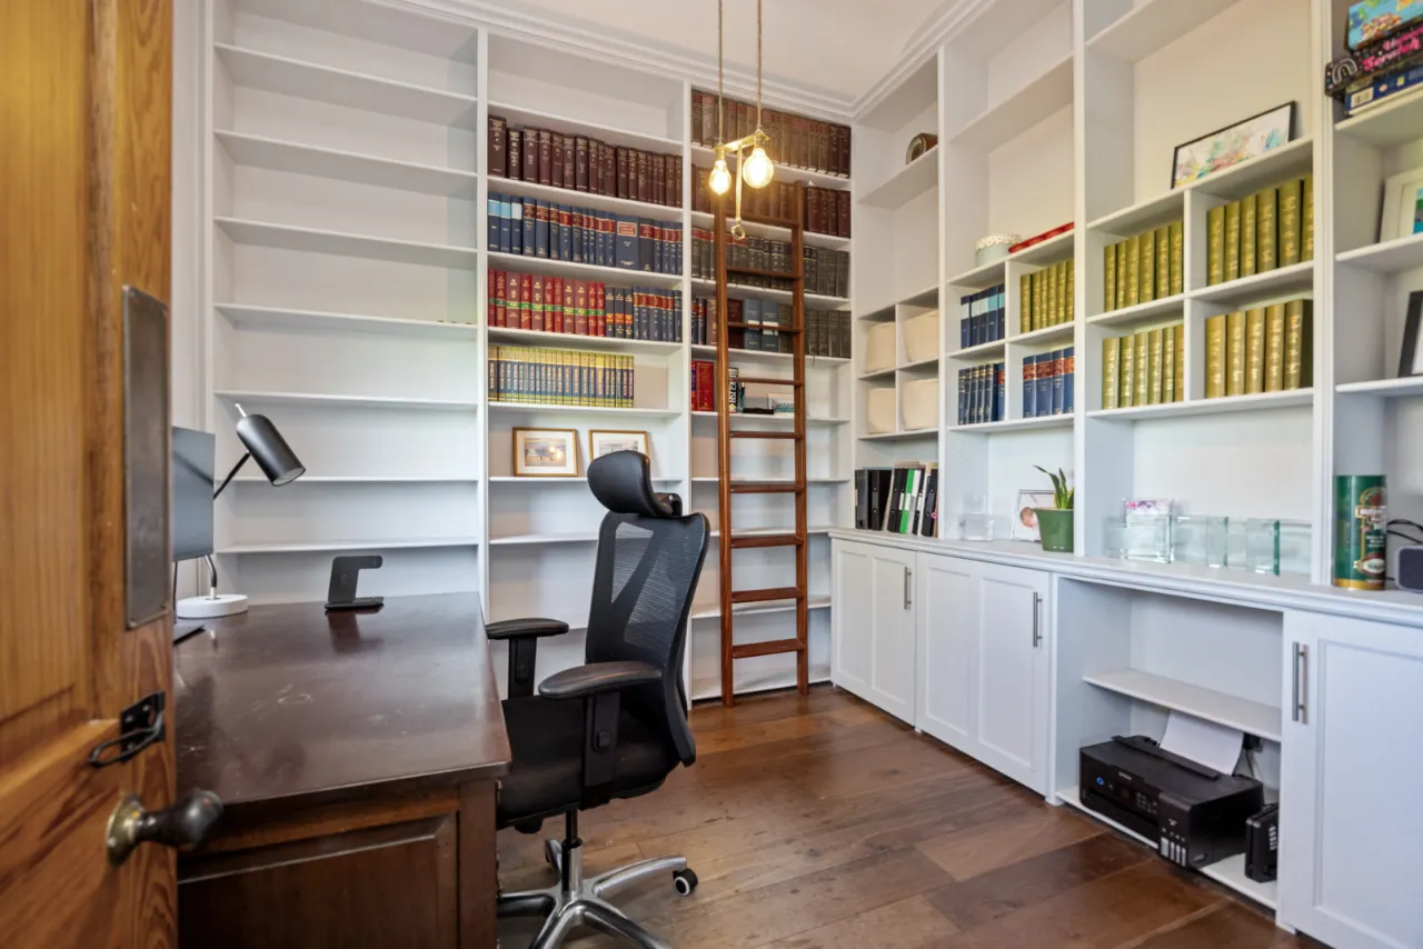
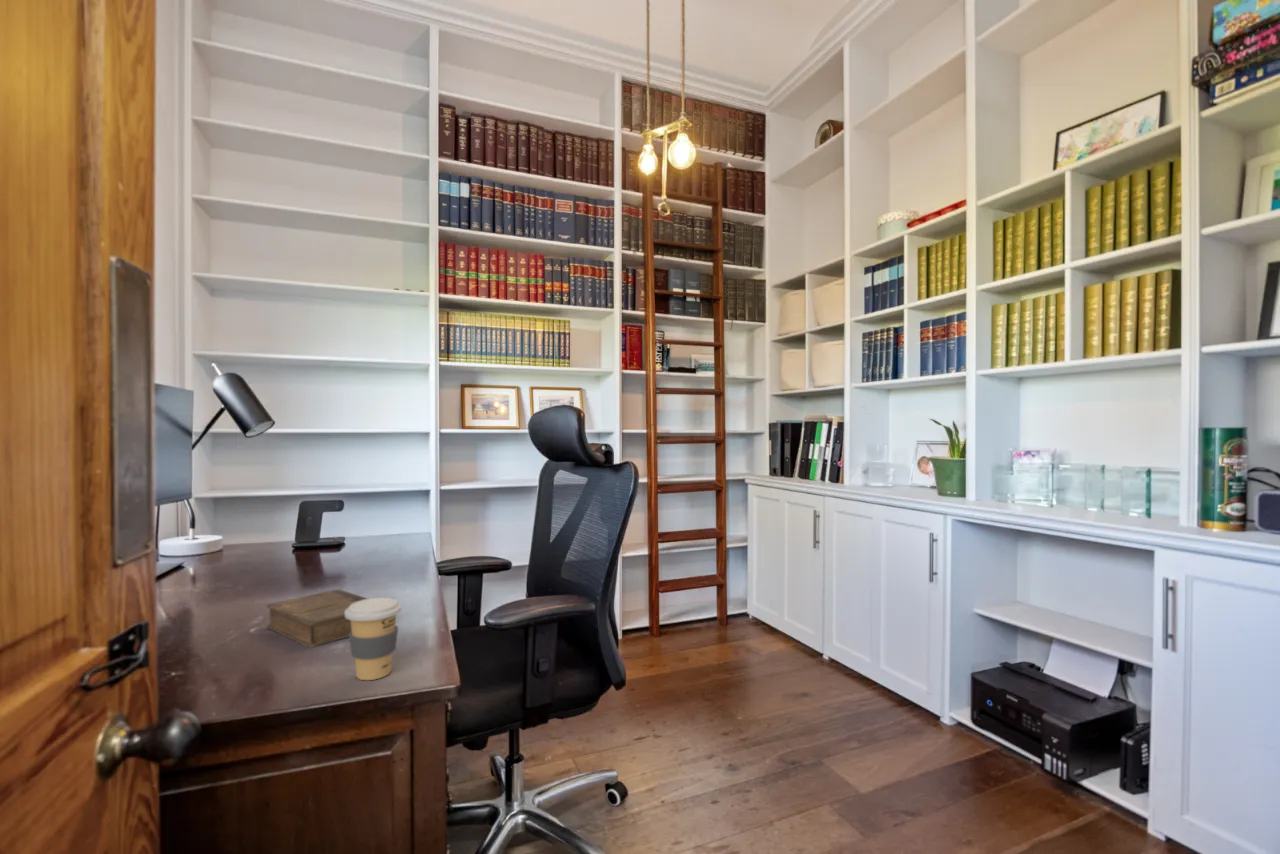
+ book (321, 612)
+ coffee cup (373, 638)
